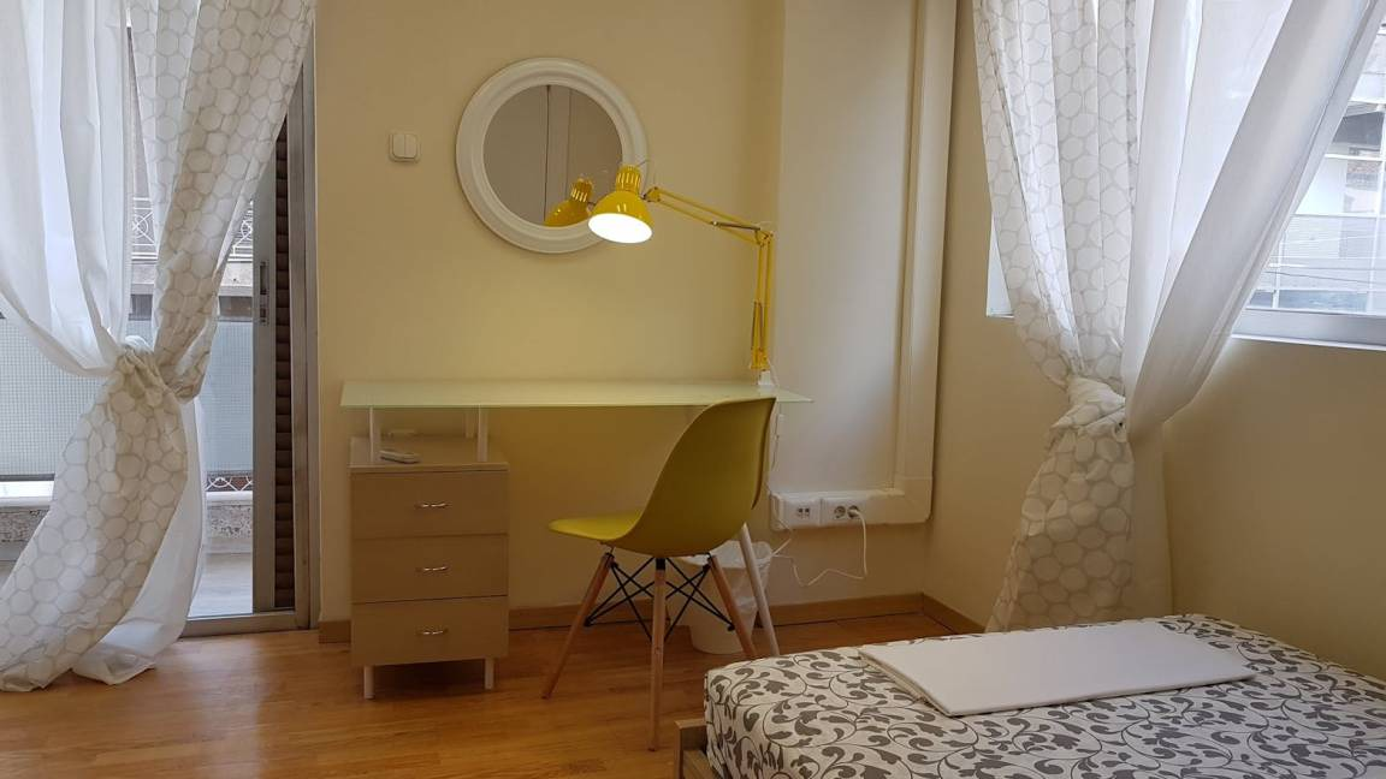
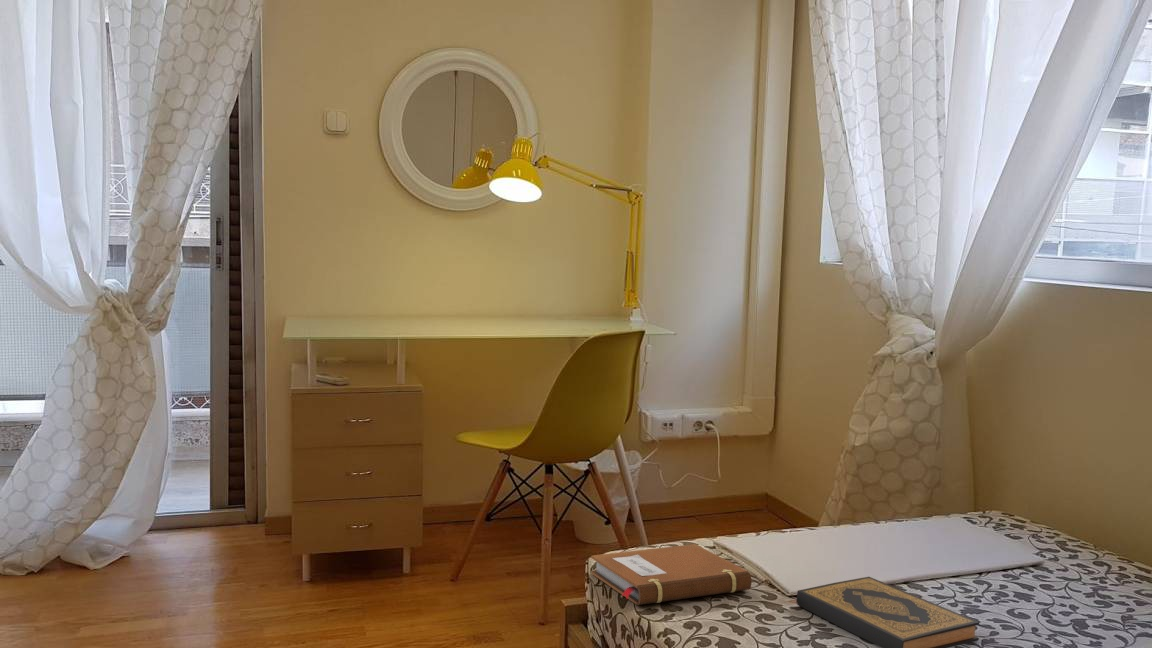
+ hardback book (883, 613)
+ notebook (666, 573)
